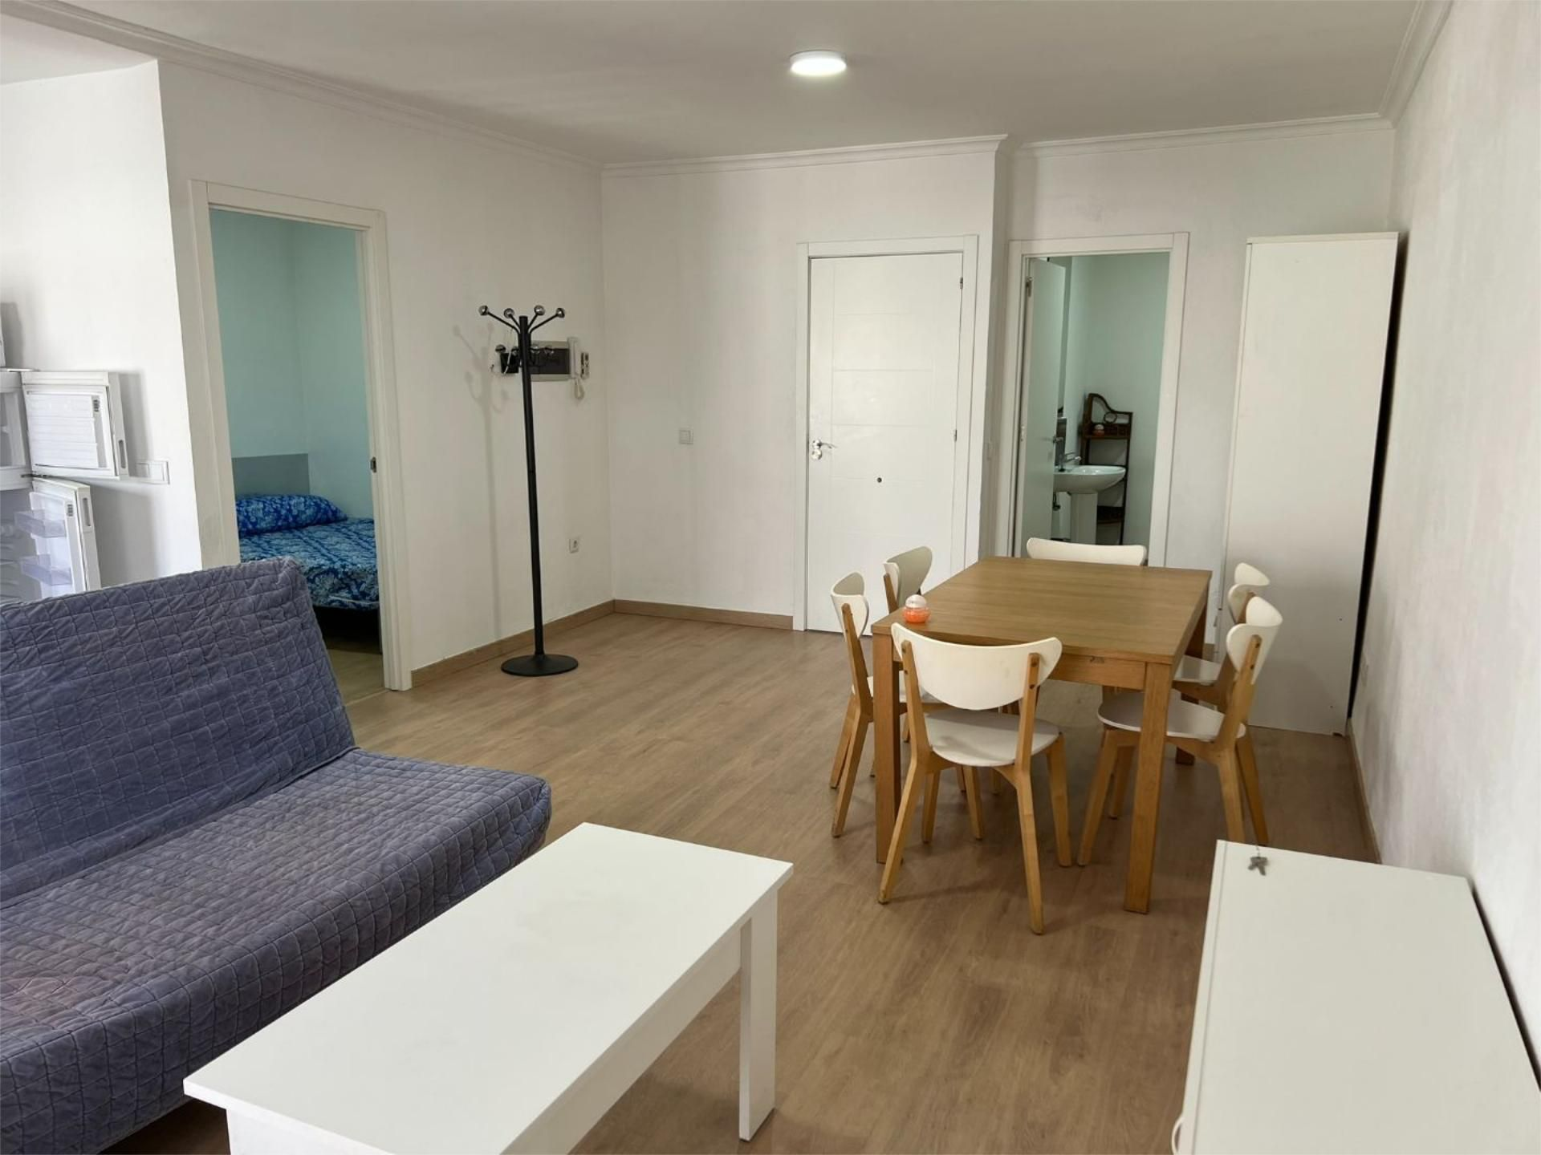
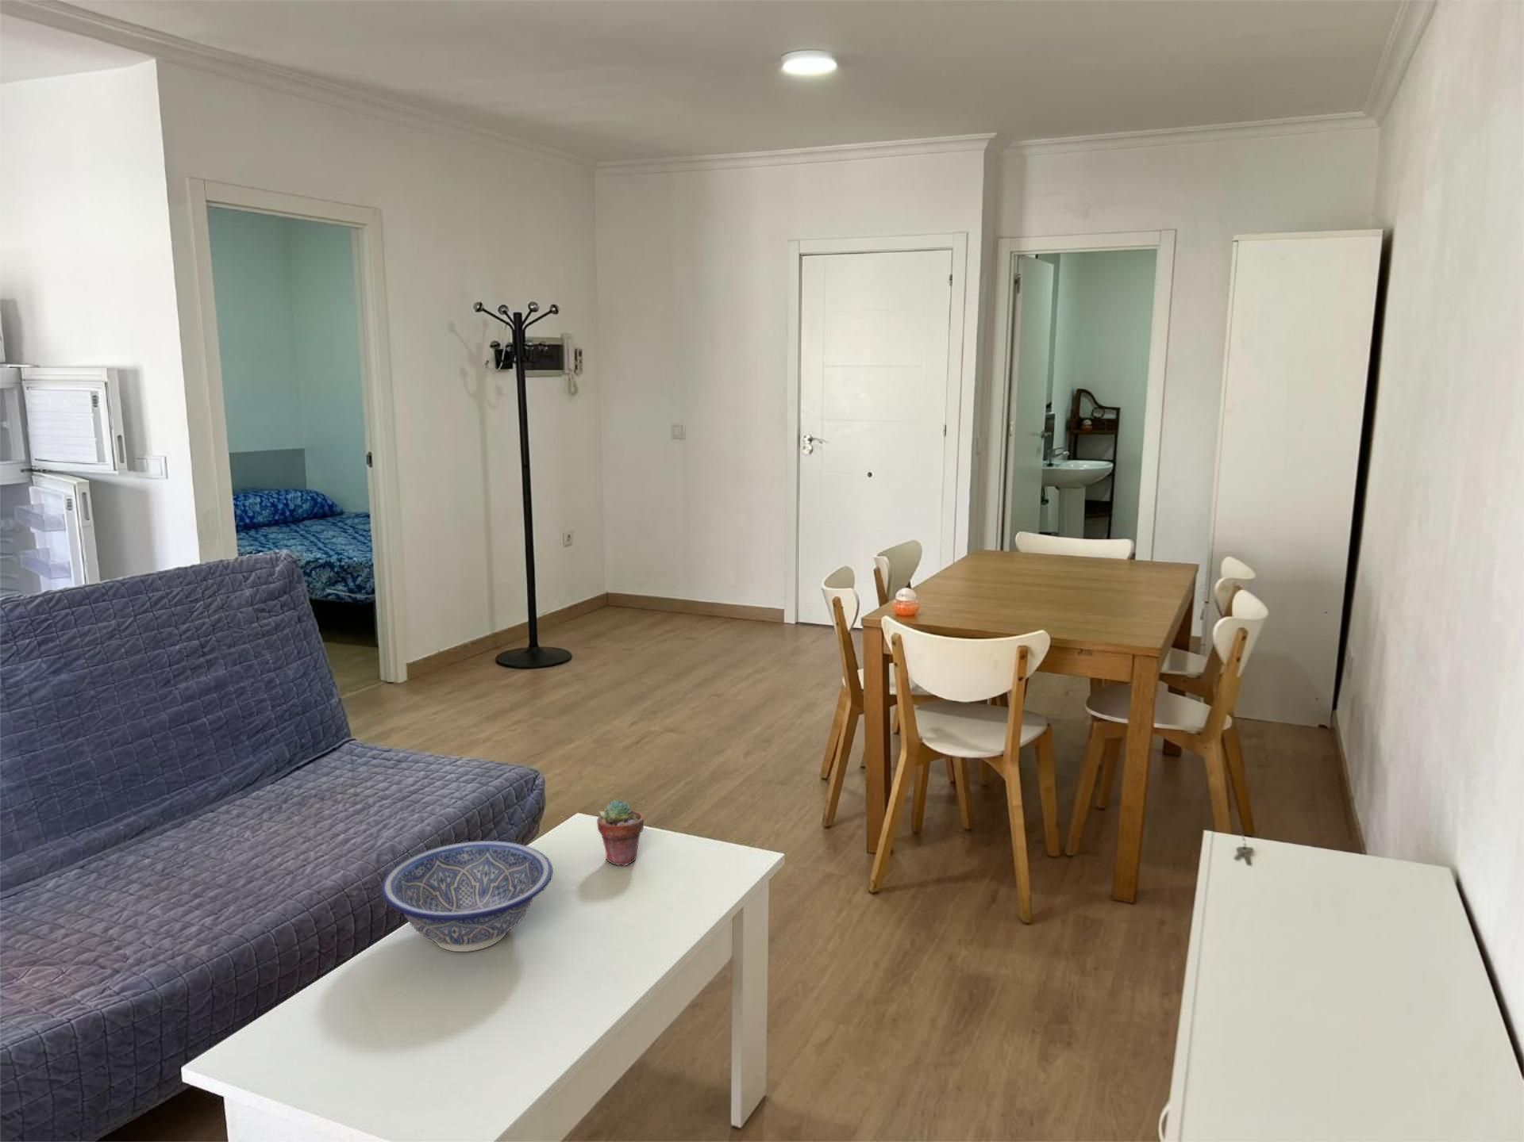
+ decorative bowl (469, 904)
+ potted succulent (620, 830)
